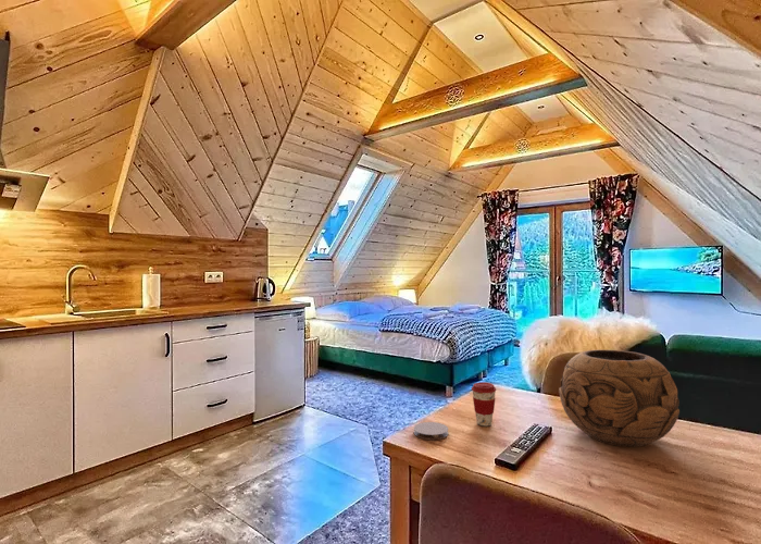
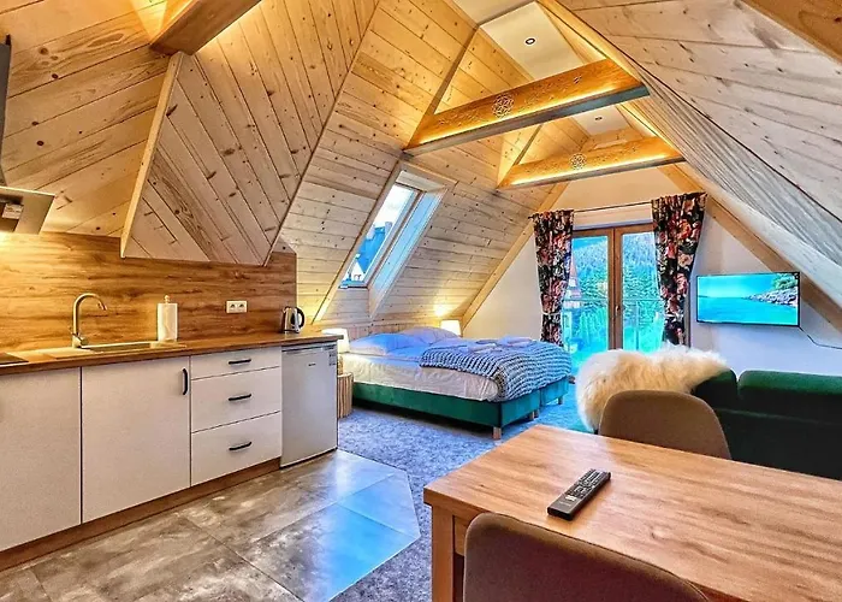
- coaster (431, 430)
- coffee cup (484, 404)
- decorative bowl (615, 395)
